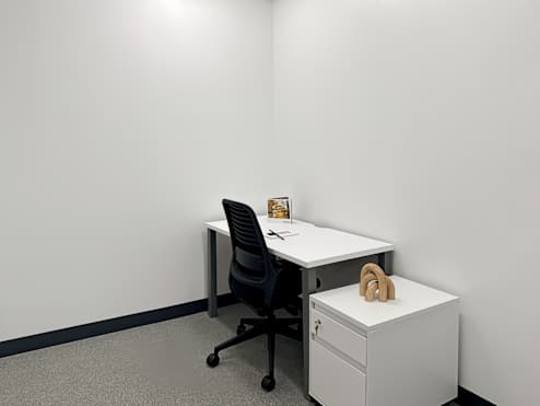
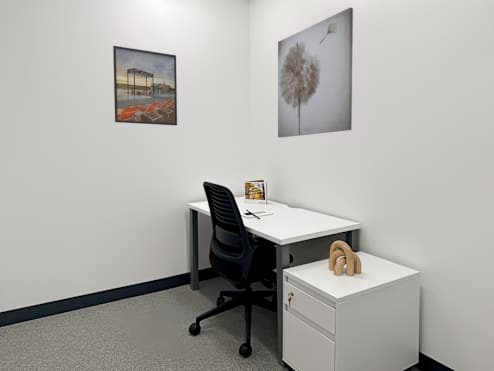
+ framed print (146, 87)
+ wall art (310, 81)
